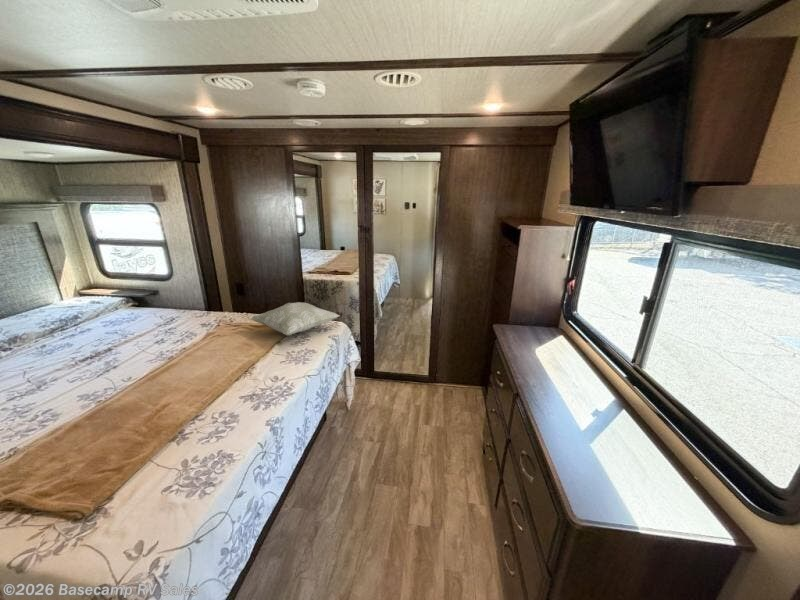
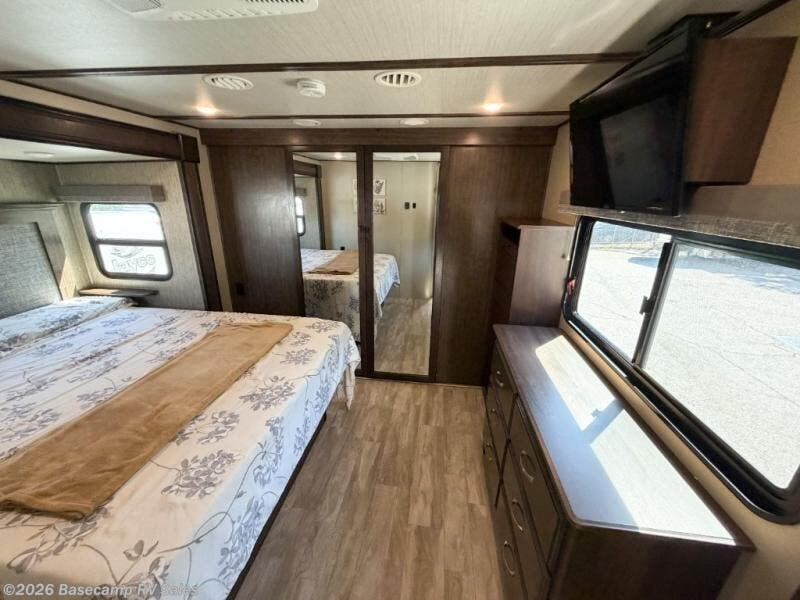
- decorative pillow (296, 317)
